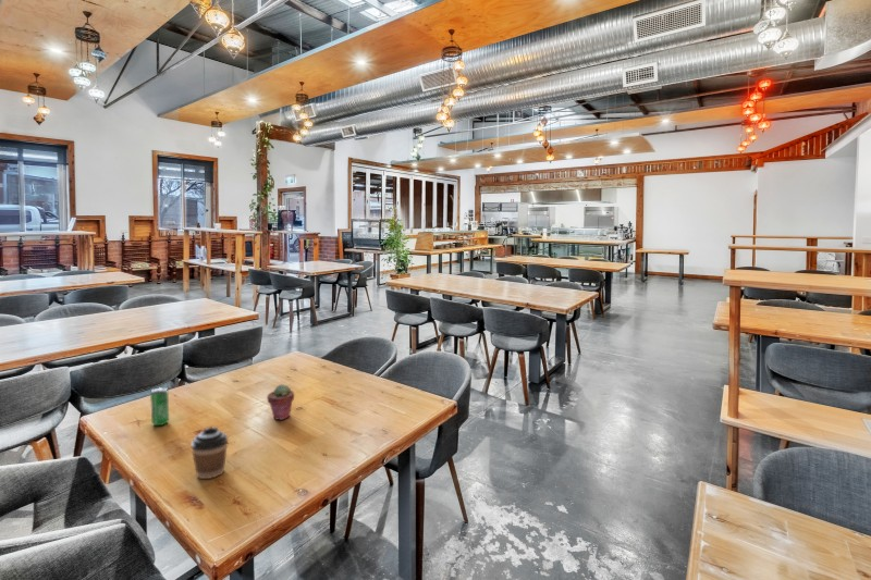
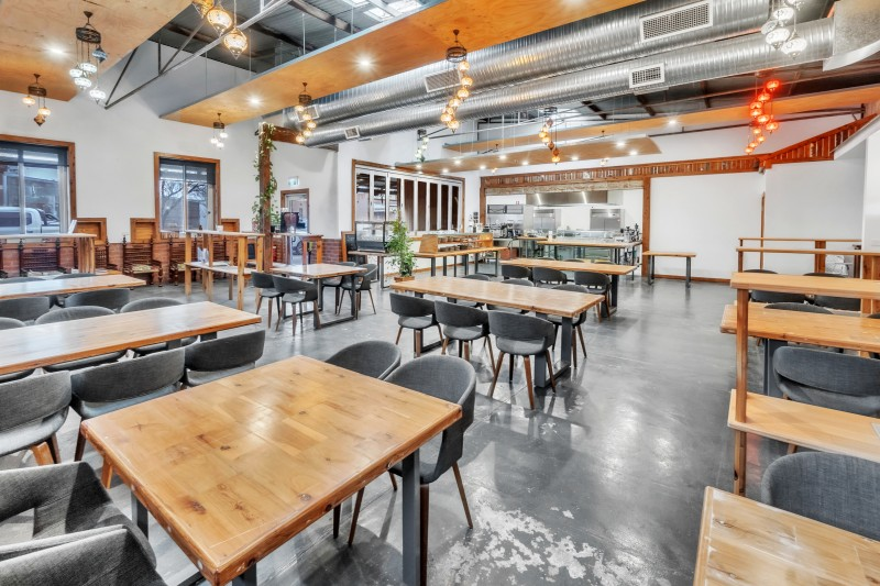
- beverage can (159, 406)
- coffee cup (209, 452)
- potted succulent (281, 400)
